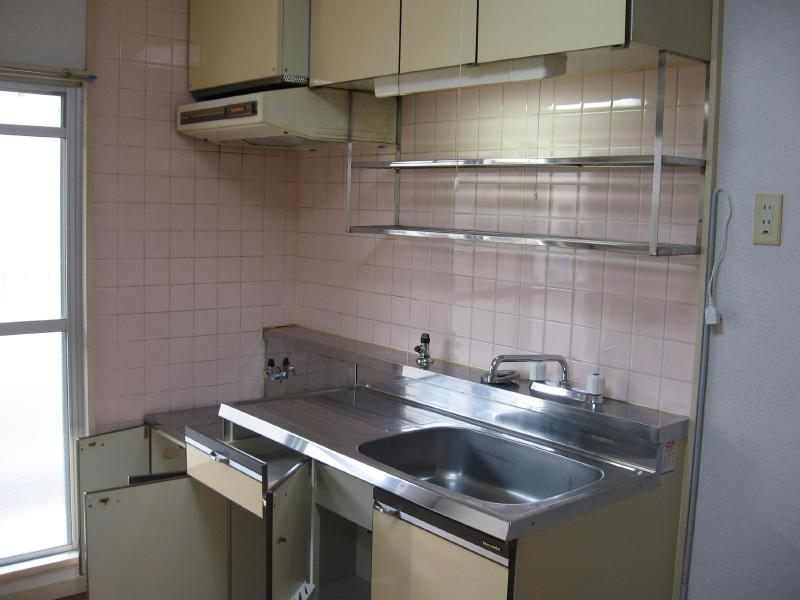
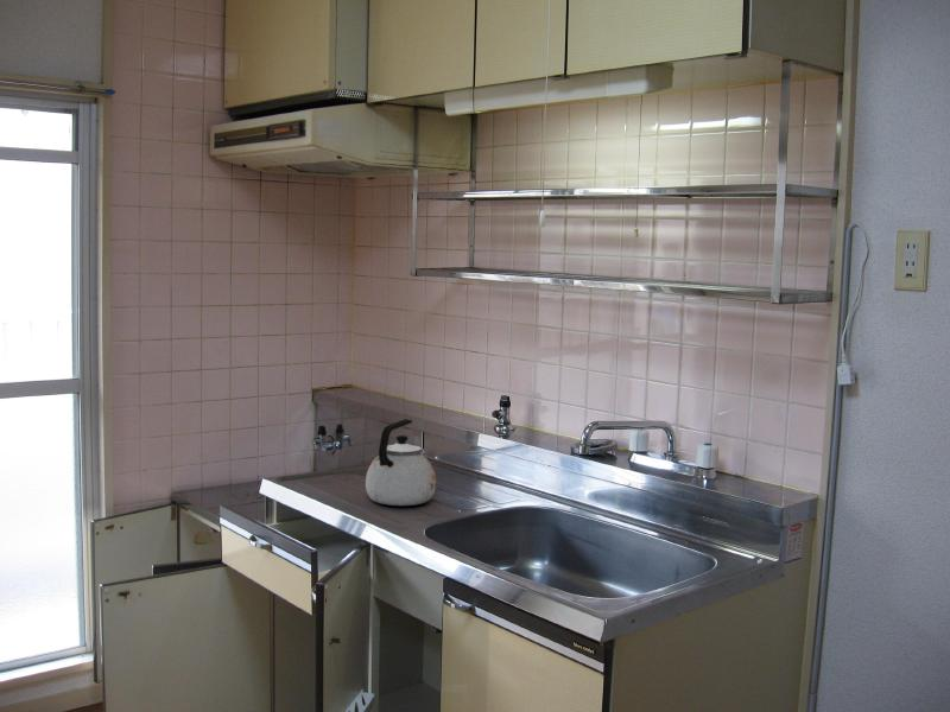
+ kettle (401, 460)
